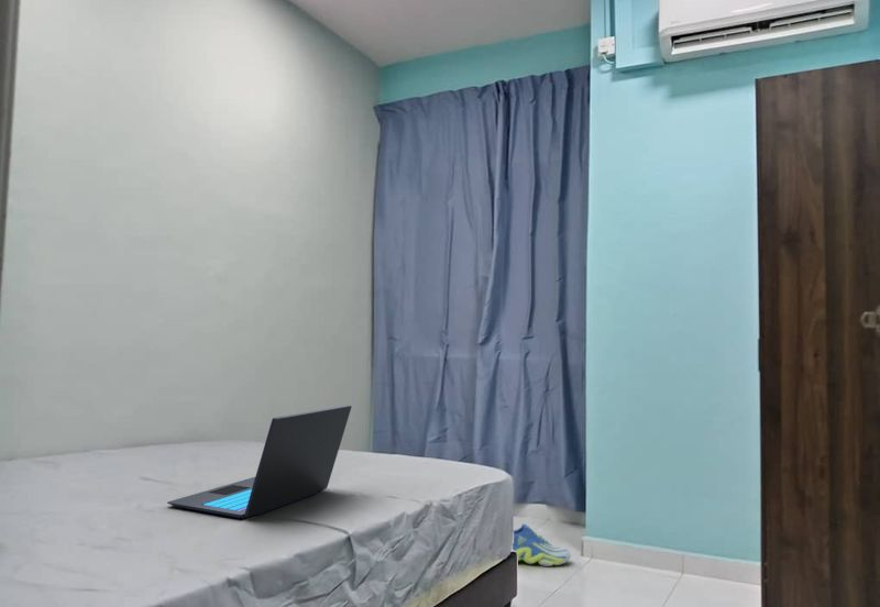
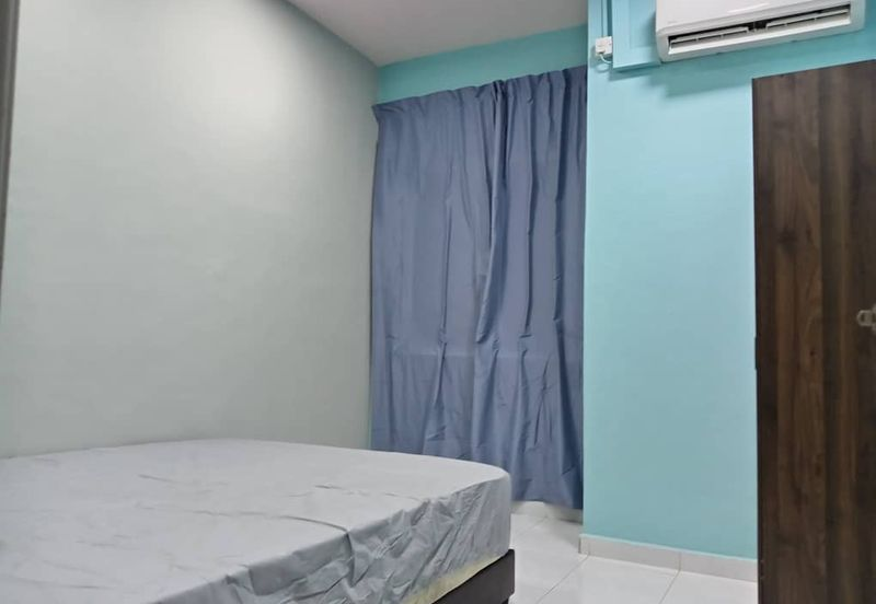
- laptop (264, 453)
- sneaker (536, 543)
